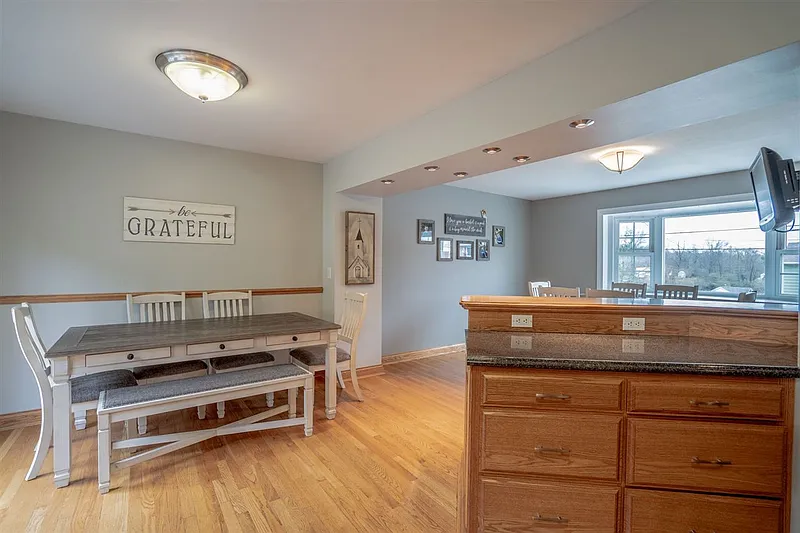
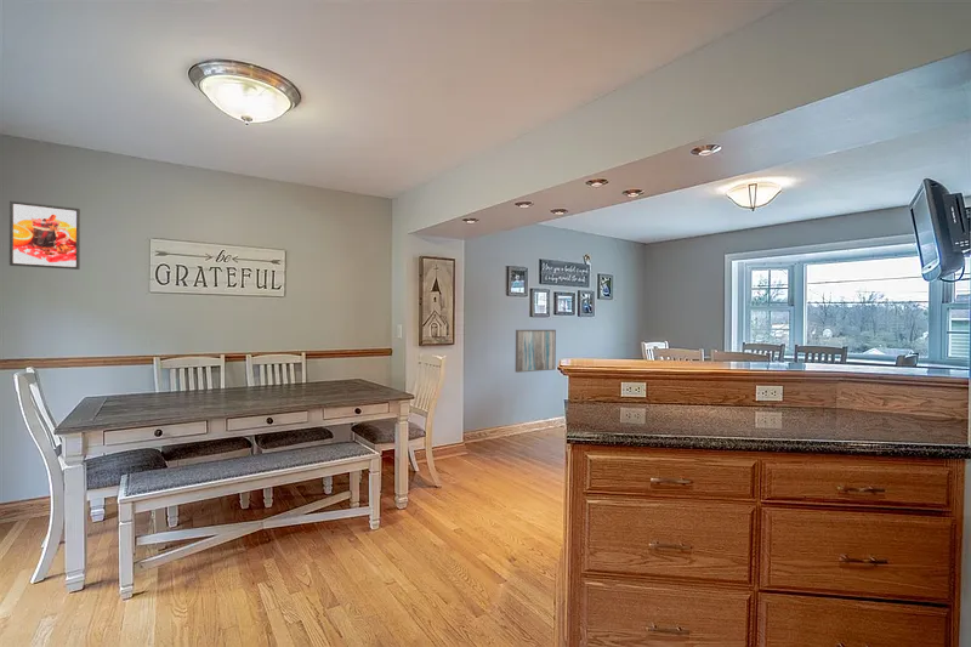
+ wall art (535, 350)
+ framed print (45, 235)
